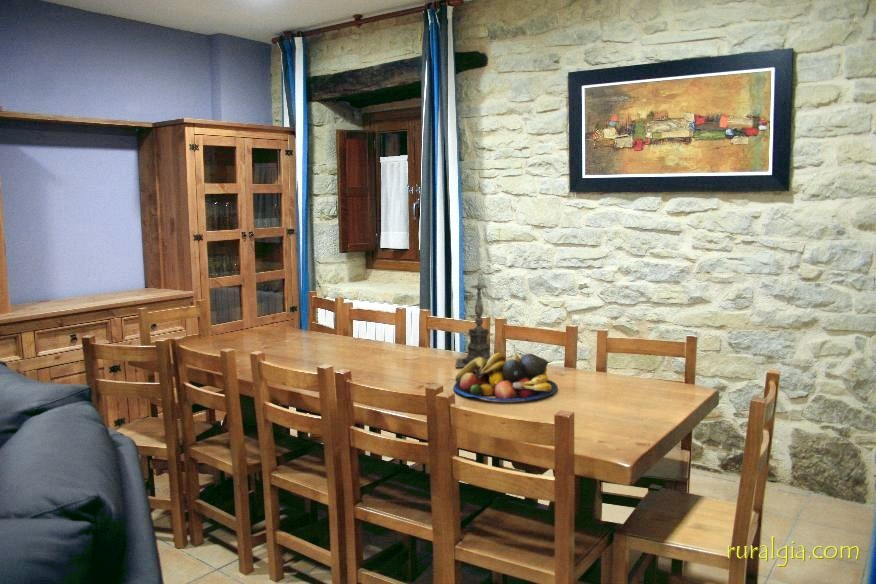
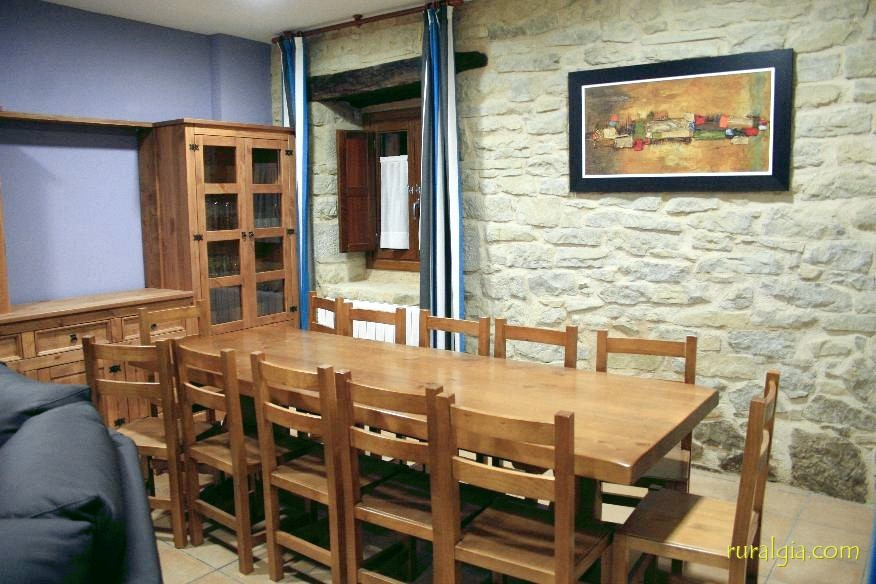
- fruit bowl (504, 370)
- candle holder (479, 318)
